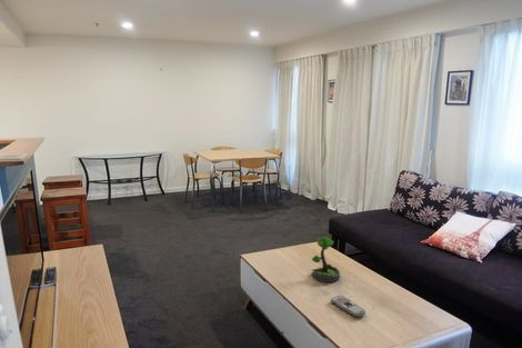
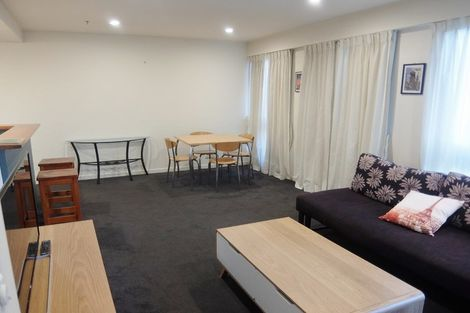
- remote control (348, 306)
- plant (324, 257)
